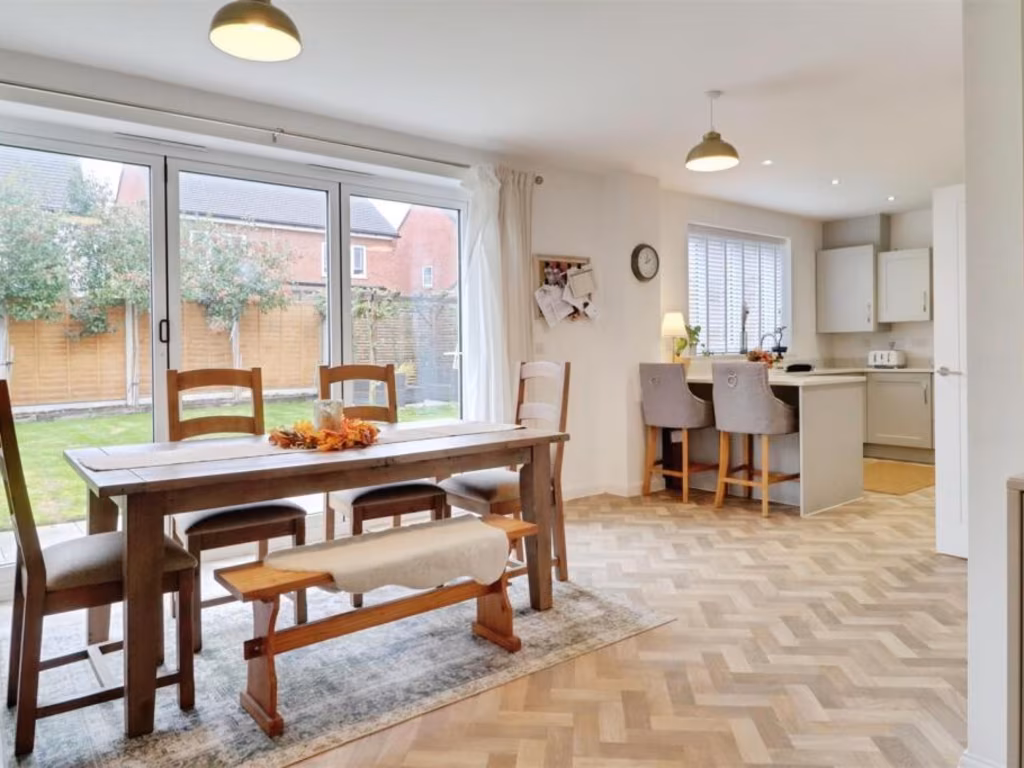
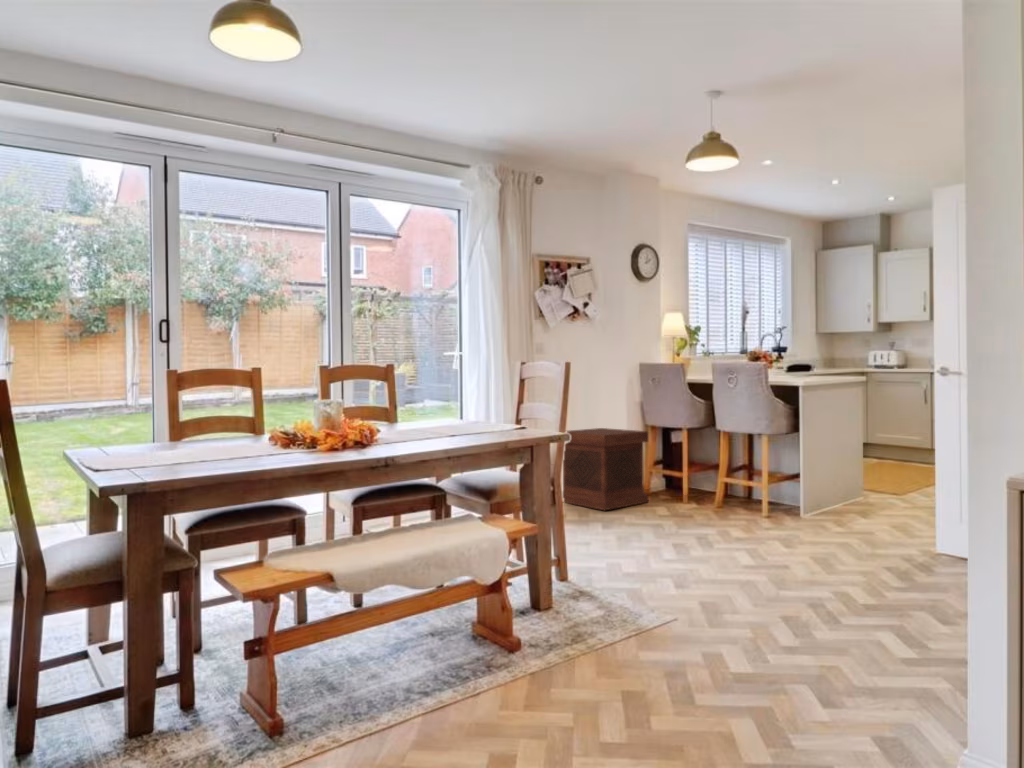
+ side table (602, 466)
